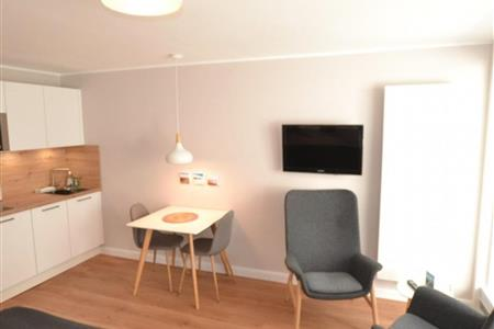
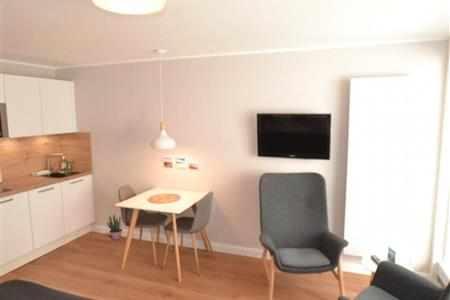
+ potted plant (114, 226)
